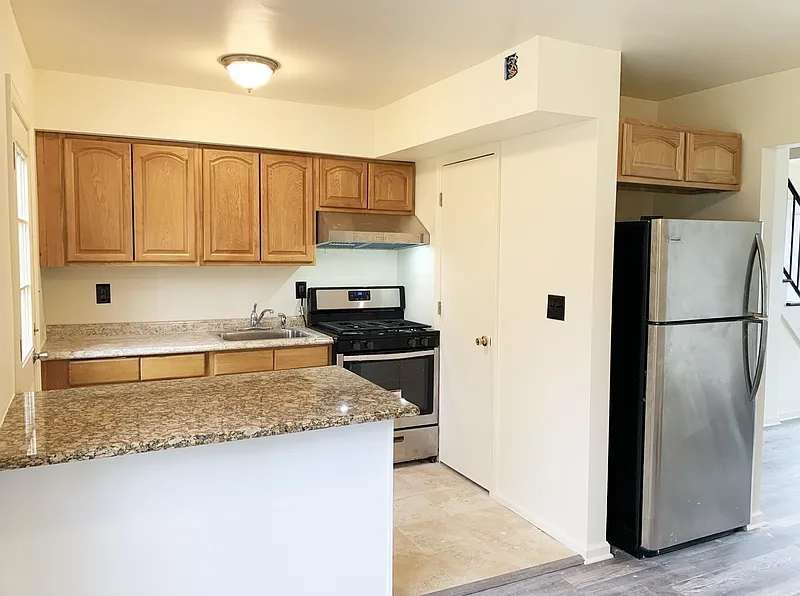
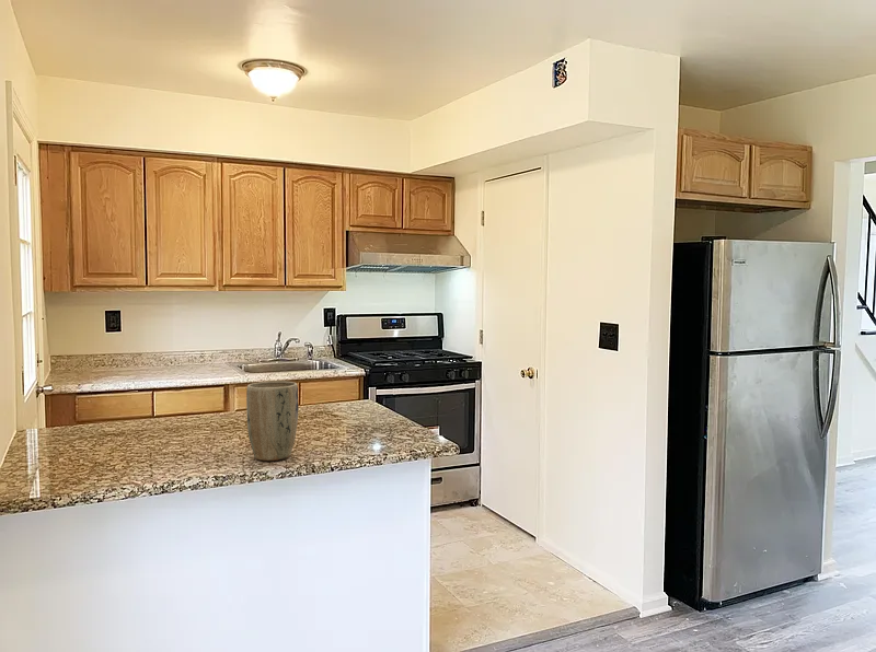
+ plant pot (273, 420)
